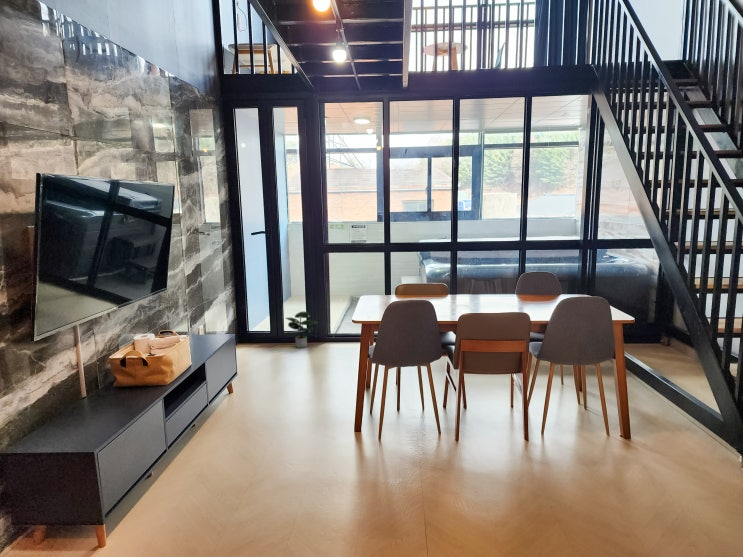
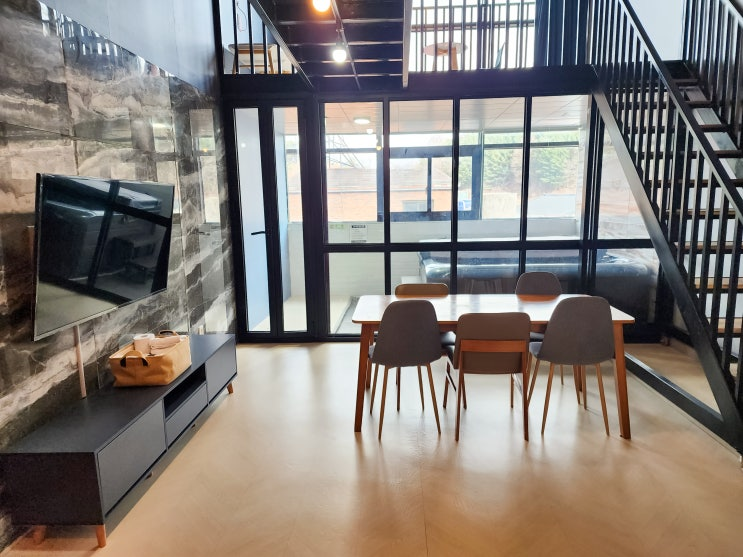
- potted plant (302, 330)
